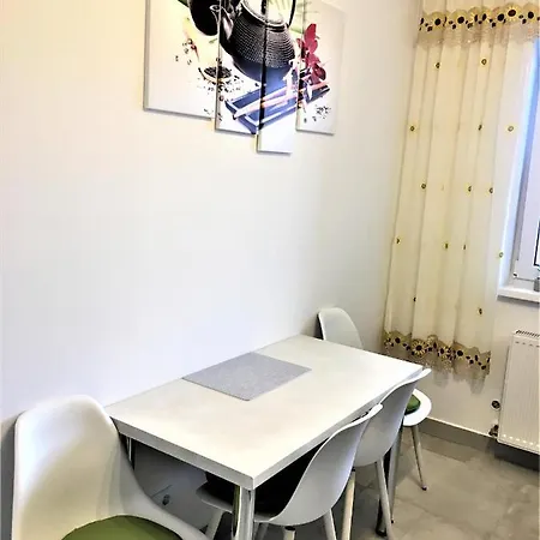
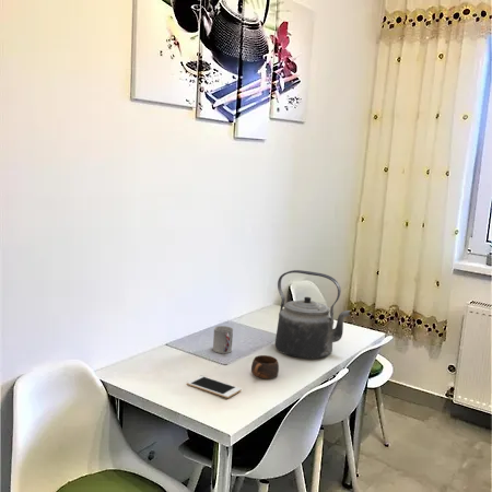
+ cell phone (213, 386)
+ cup (224, 340)
+ kettle (312, 312)
+ cup (262, 367)
